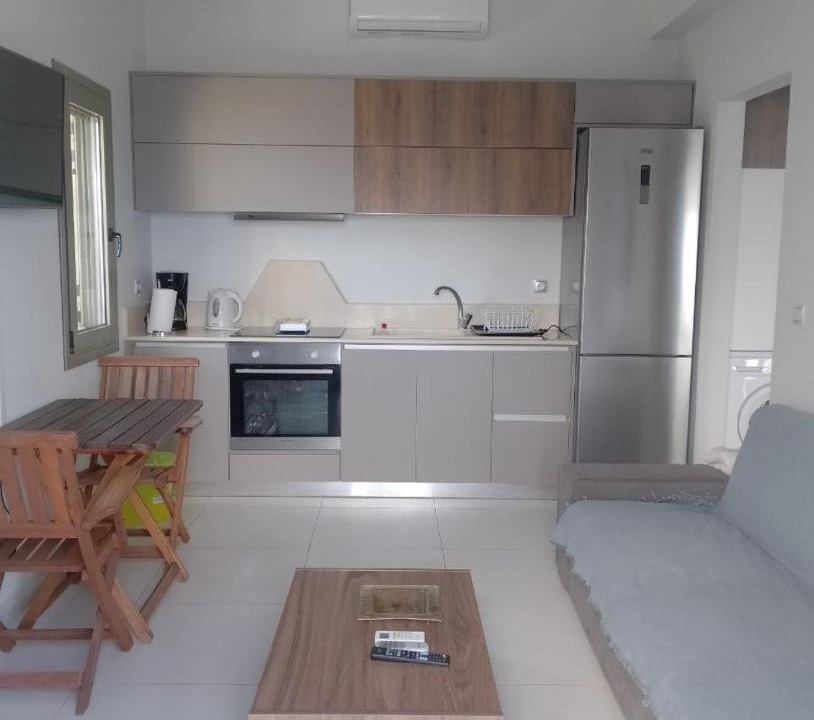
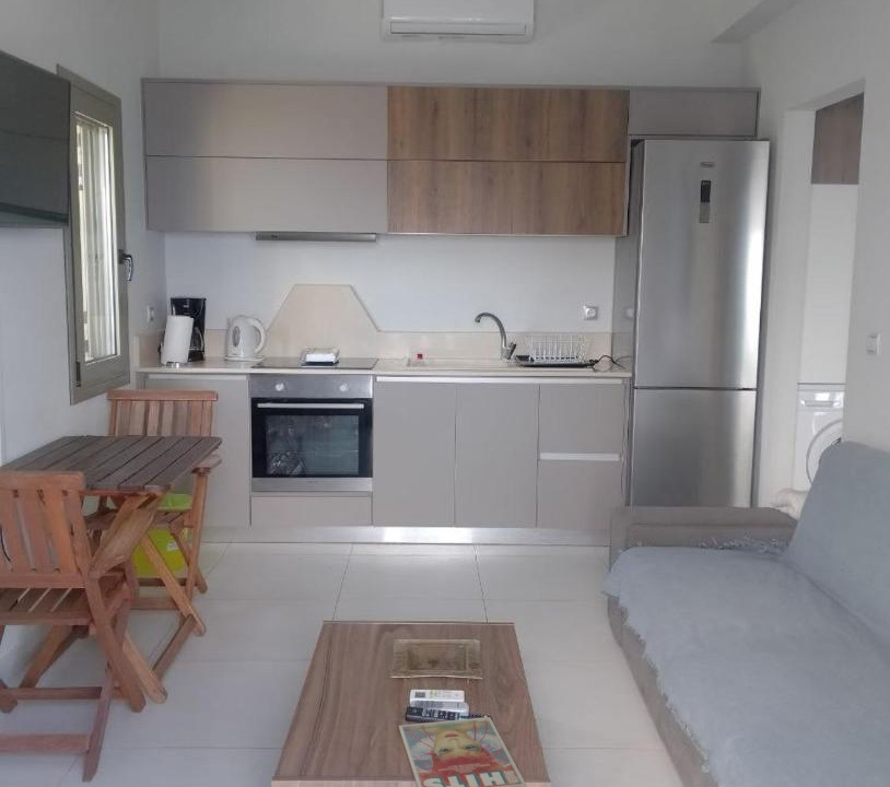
+ magazine (458, 753)
